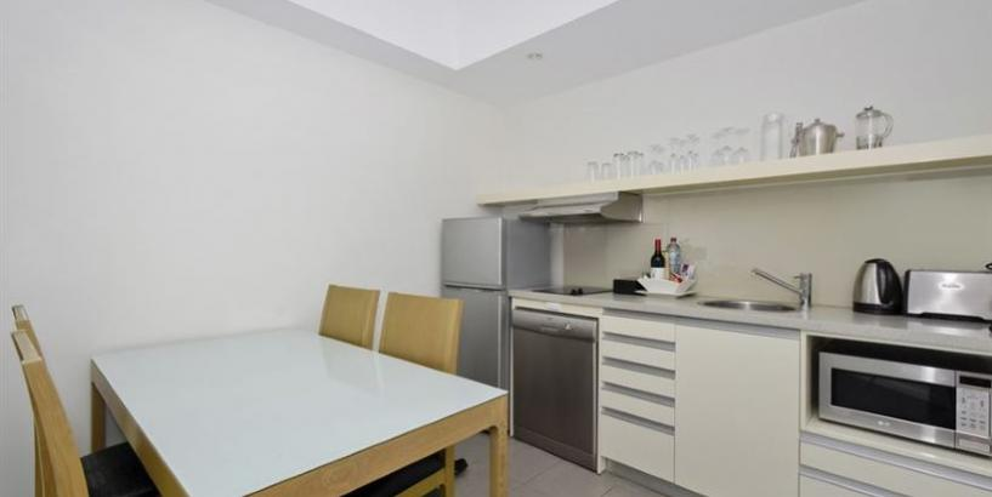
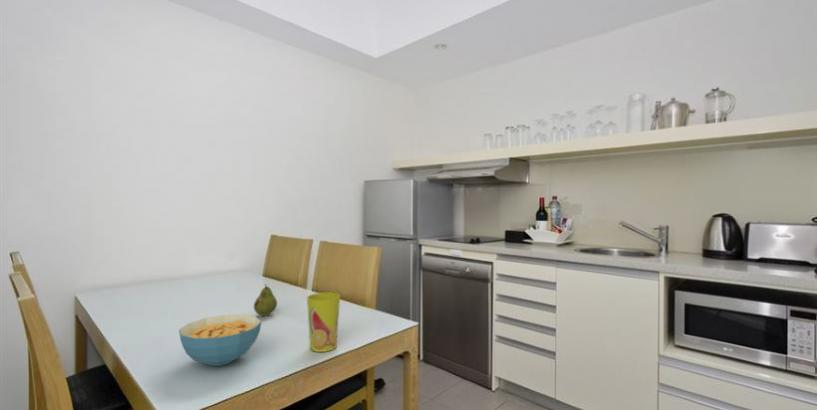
+ cereal bowl (221, 343)
+ cup (323, 321)
+ fruit (265, 299)
